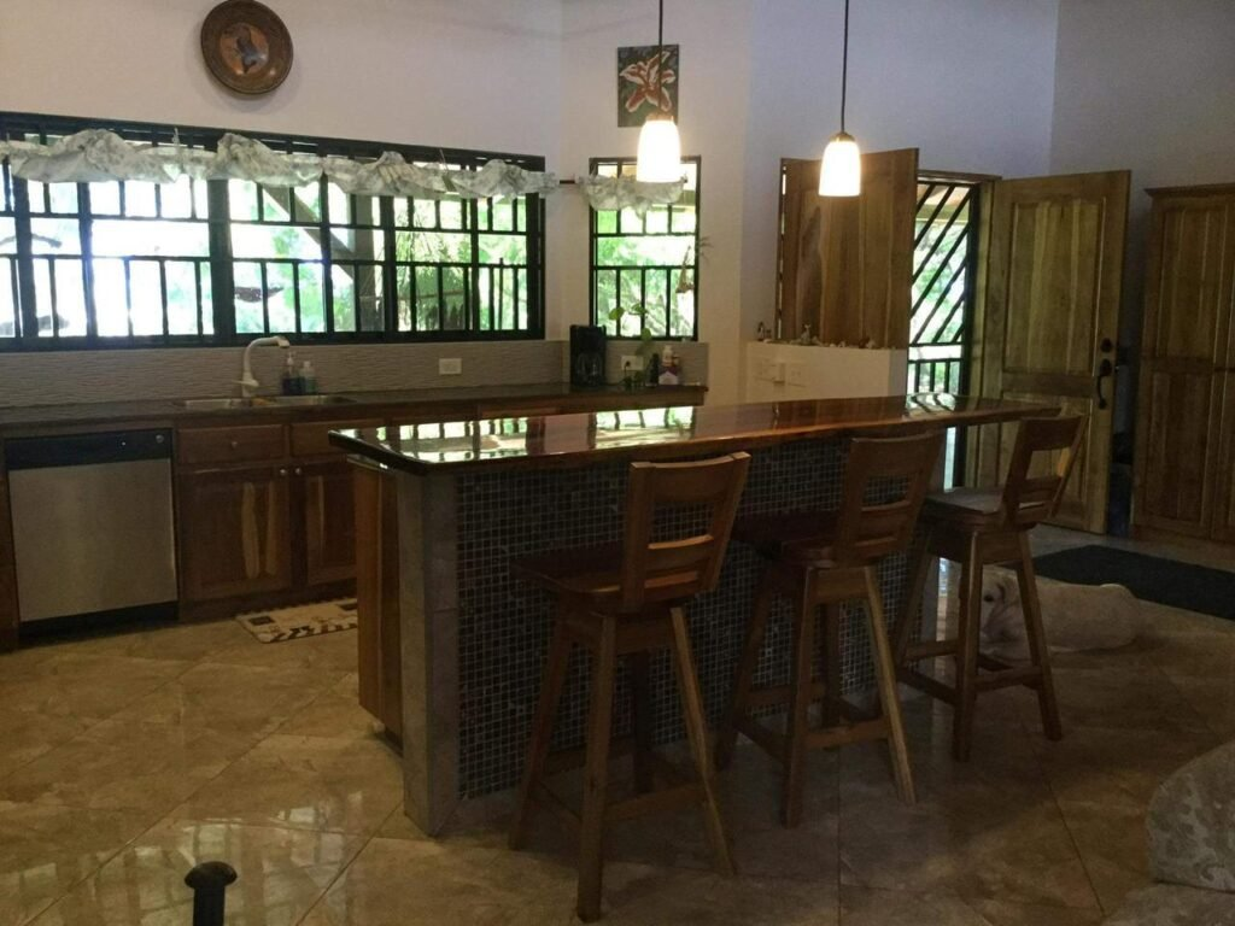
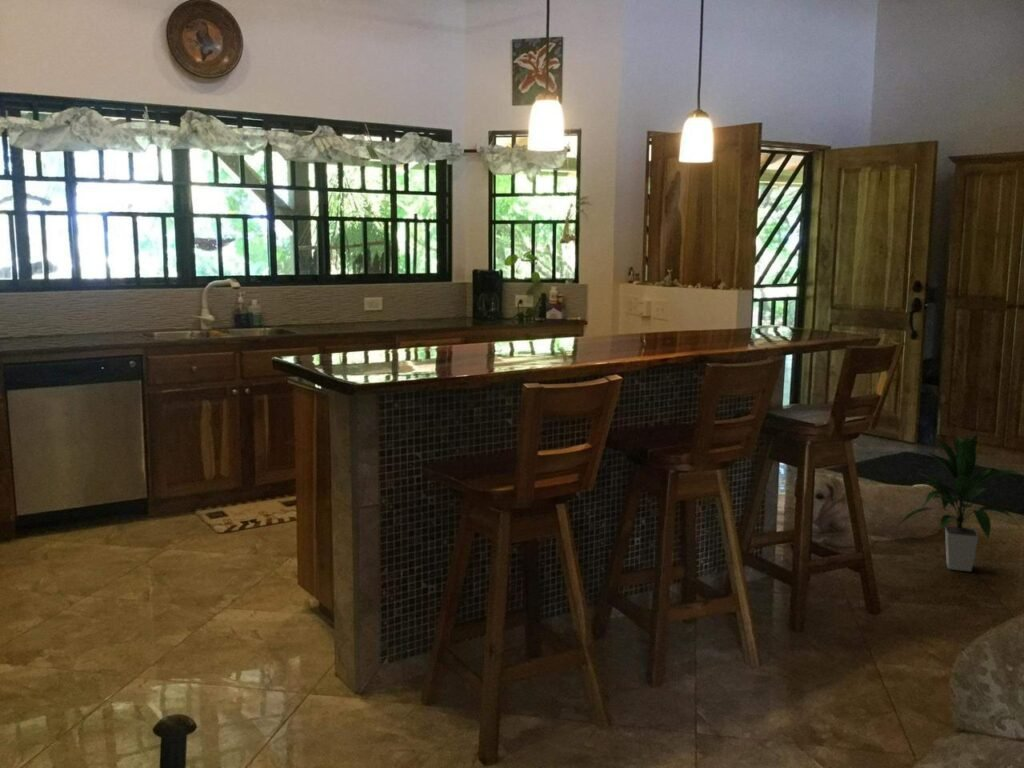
+ indoor plant (959, 498)
